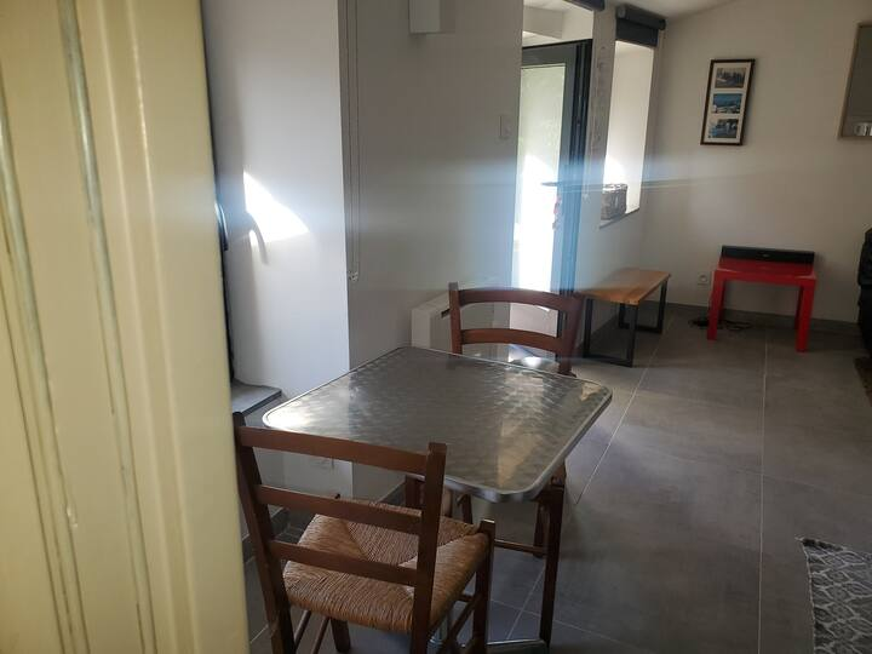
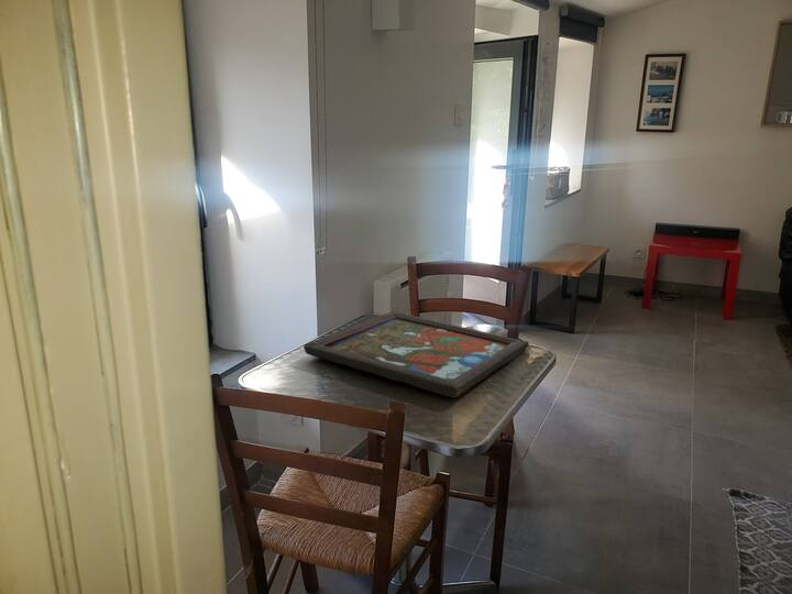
+ framed painting (418, 346)
